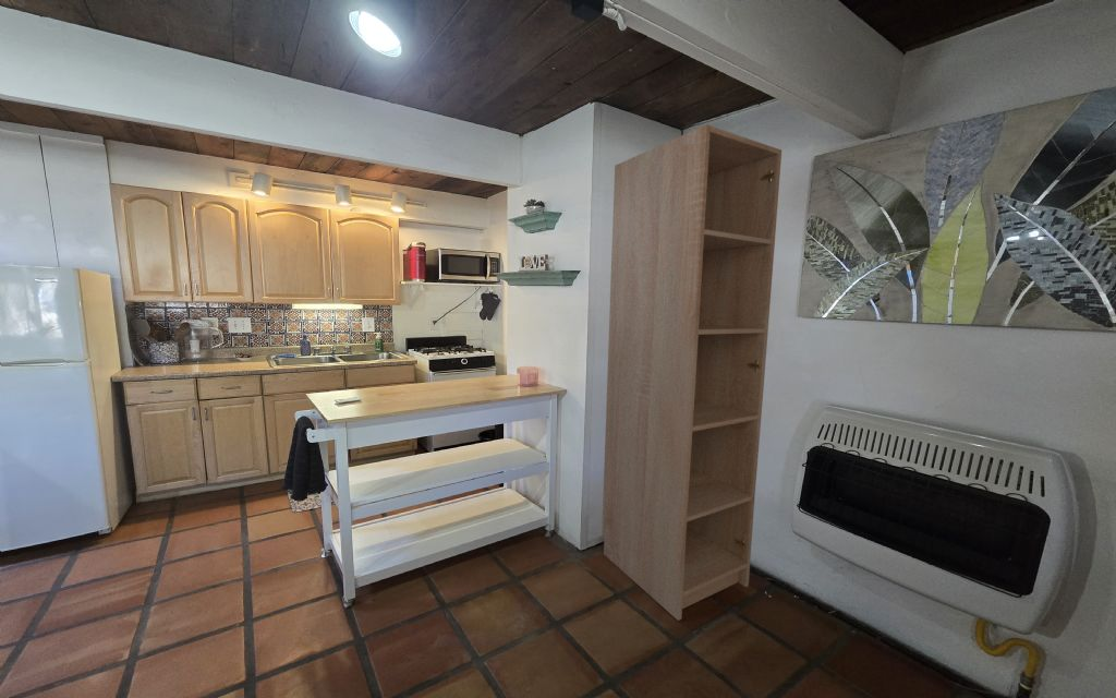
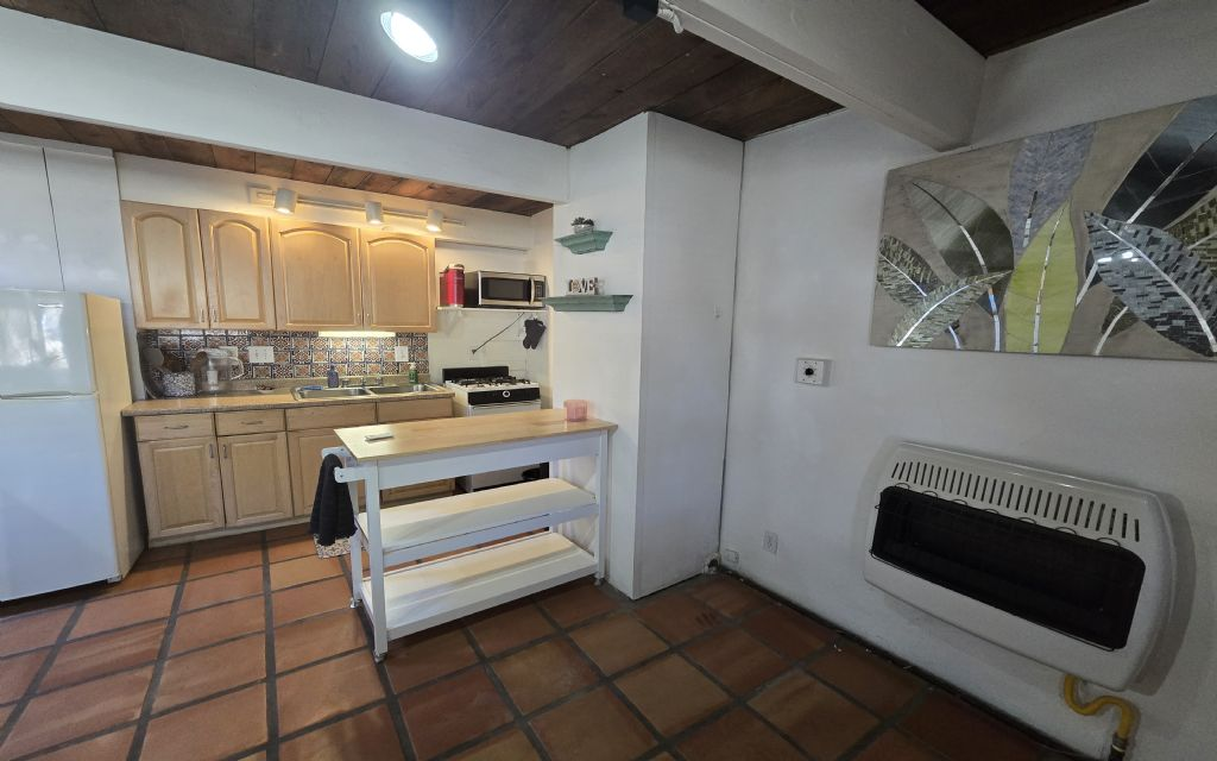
- cabinet (681, 374)
